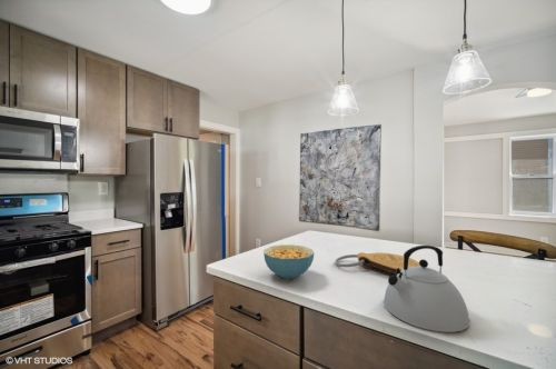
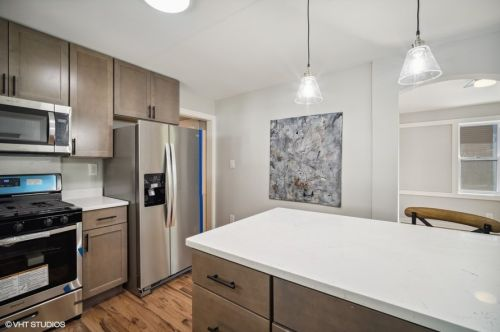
- kettle (421, 278)
- cereal bowl (288, 263)
- key chain (376, 260)
